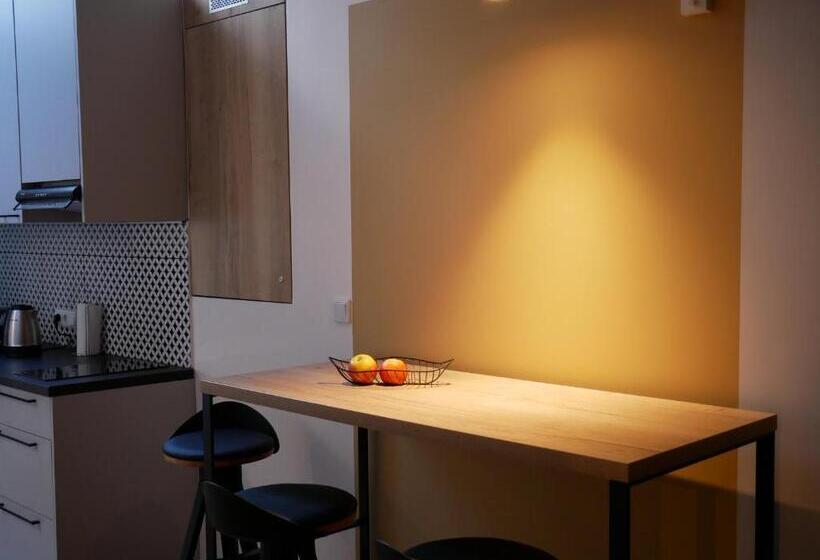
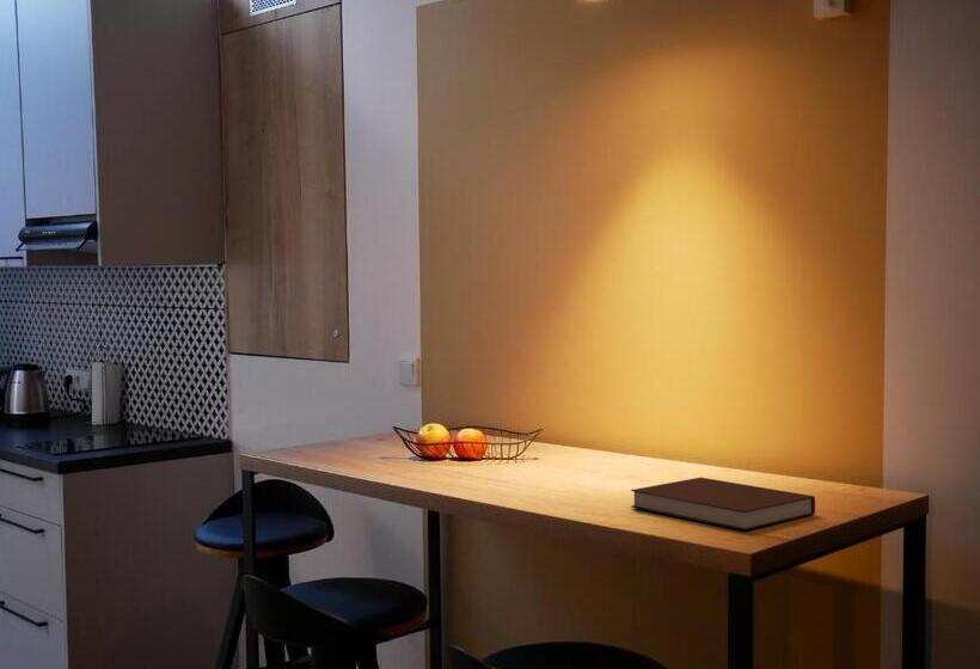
+ notebook (721, 502)
